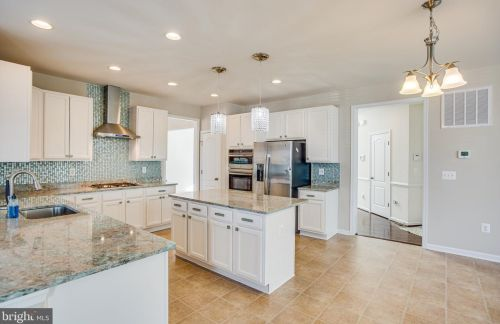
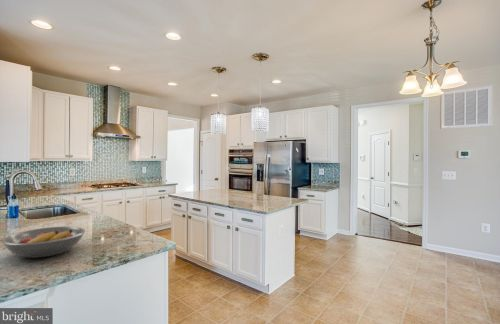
+ fruit bowl (46, 241)
